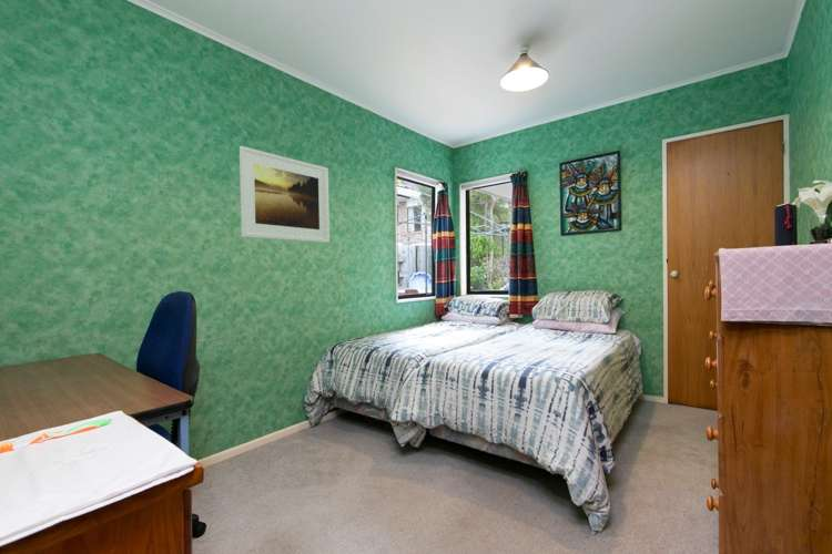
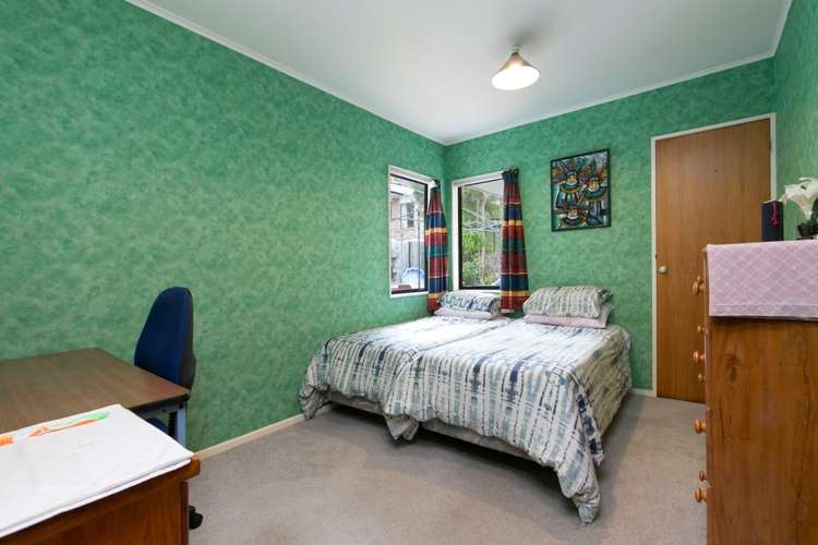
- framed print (288, 198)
